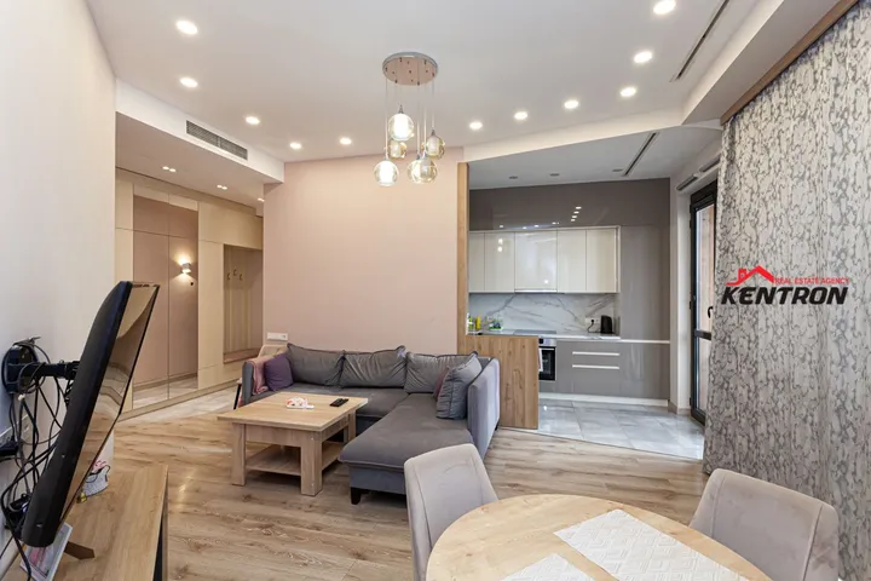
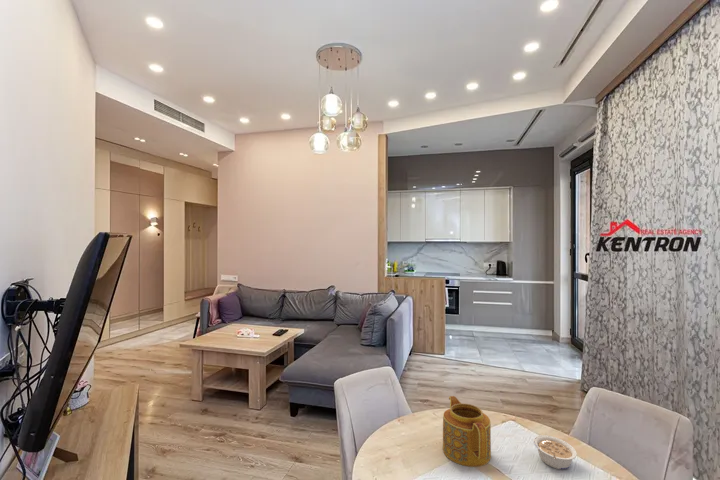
+ teapot (465, 430)
+ legume (555, 453)
